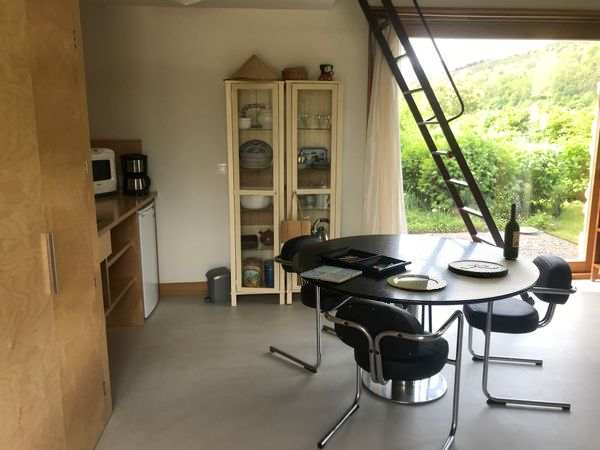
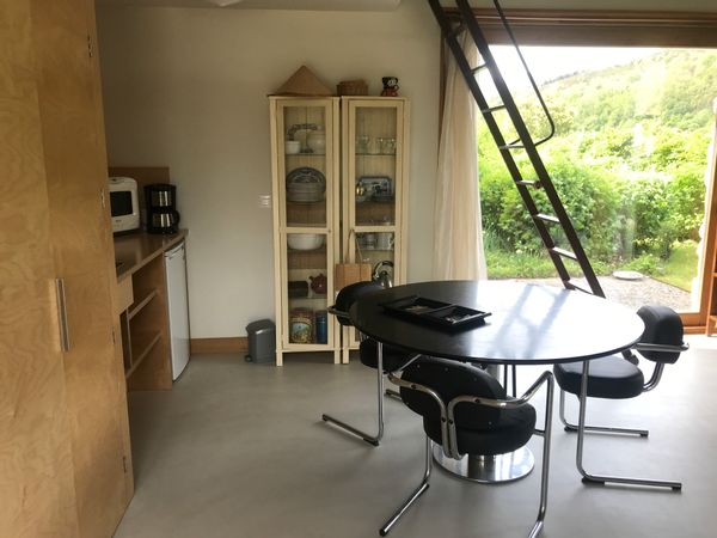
- drink coaster (331, 273)
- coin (477, 267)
- plate (416, 282)
- wine bottle (512, 231)
